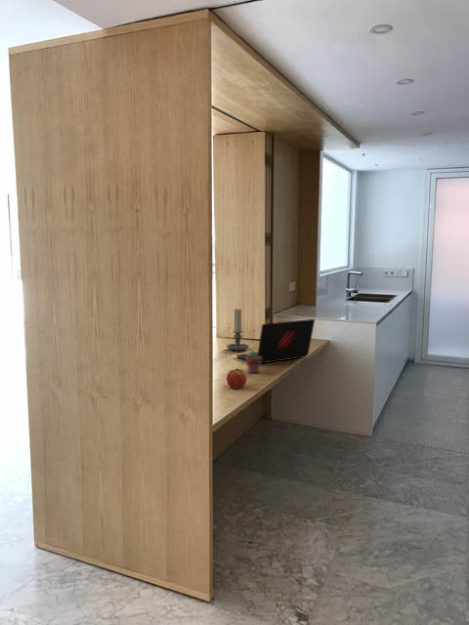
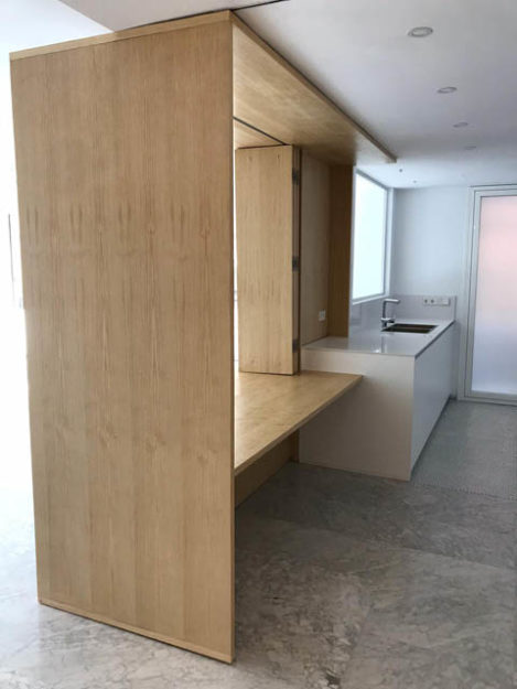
- potted succulent (253, 361)
- laptop (274, 338)
- apple (236, 377)
- candle holder (237, 329)
